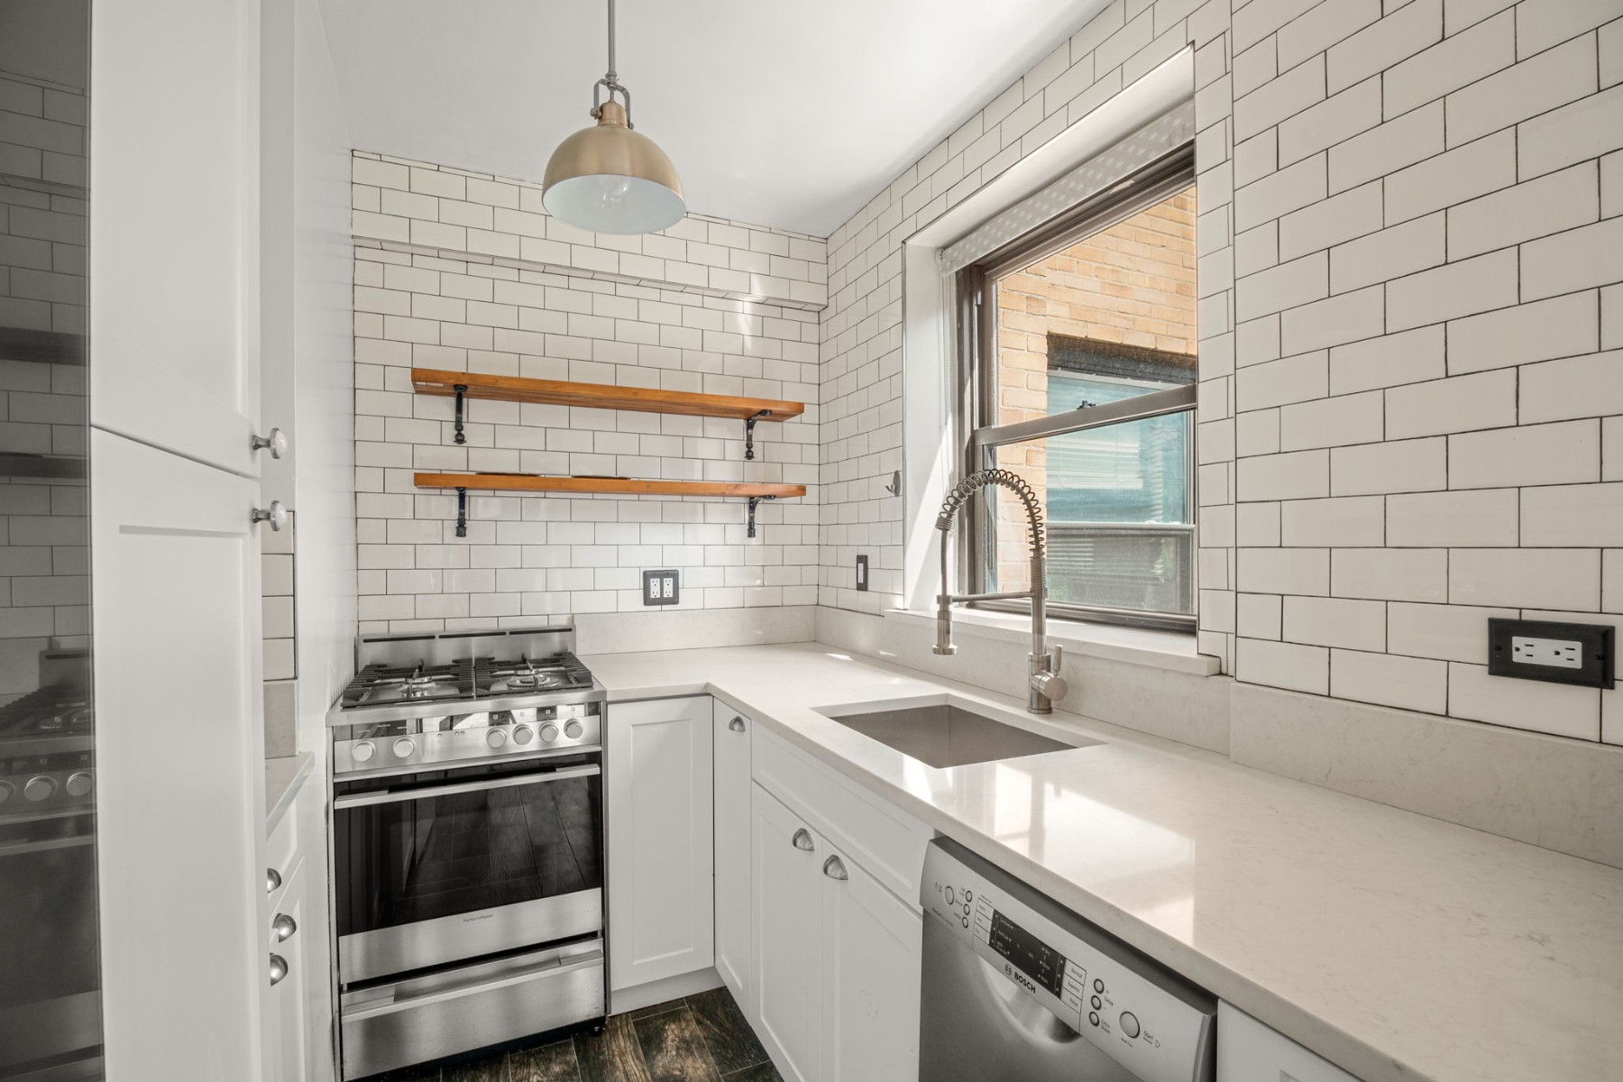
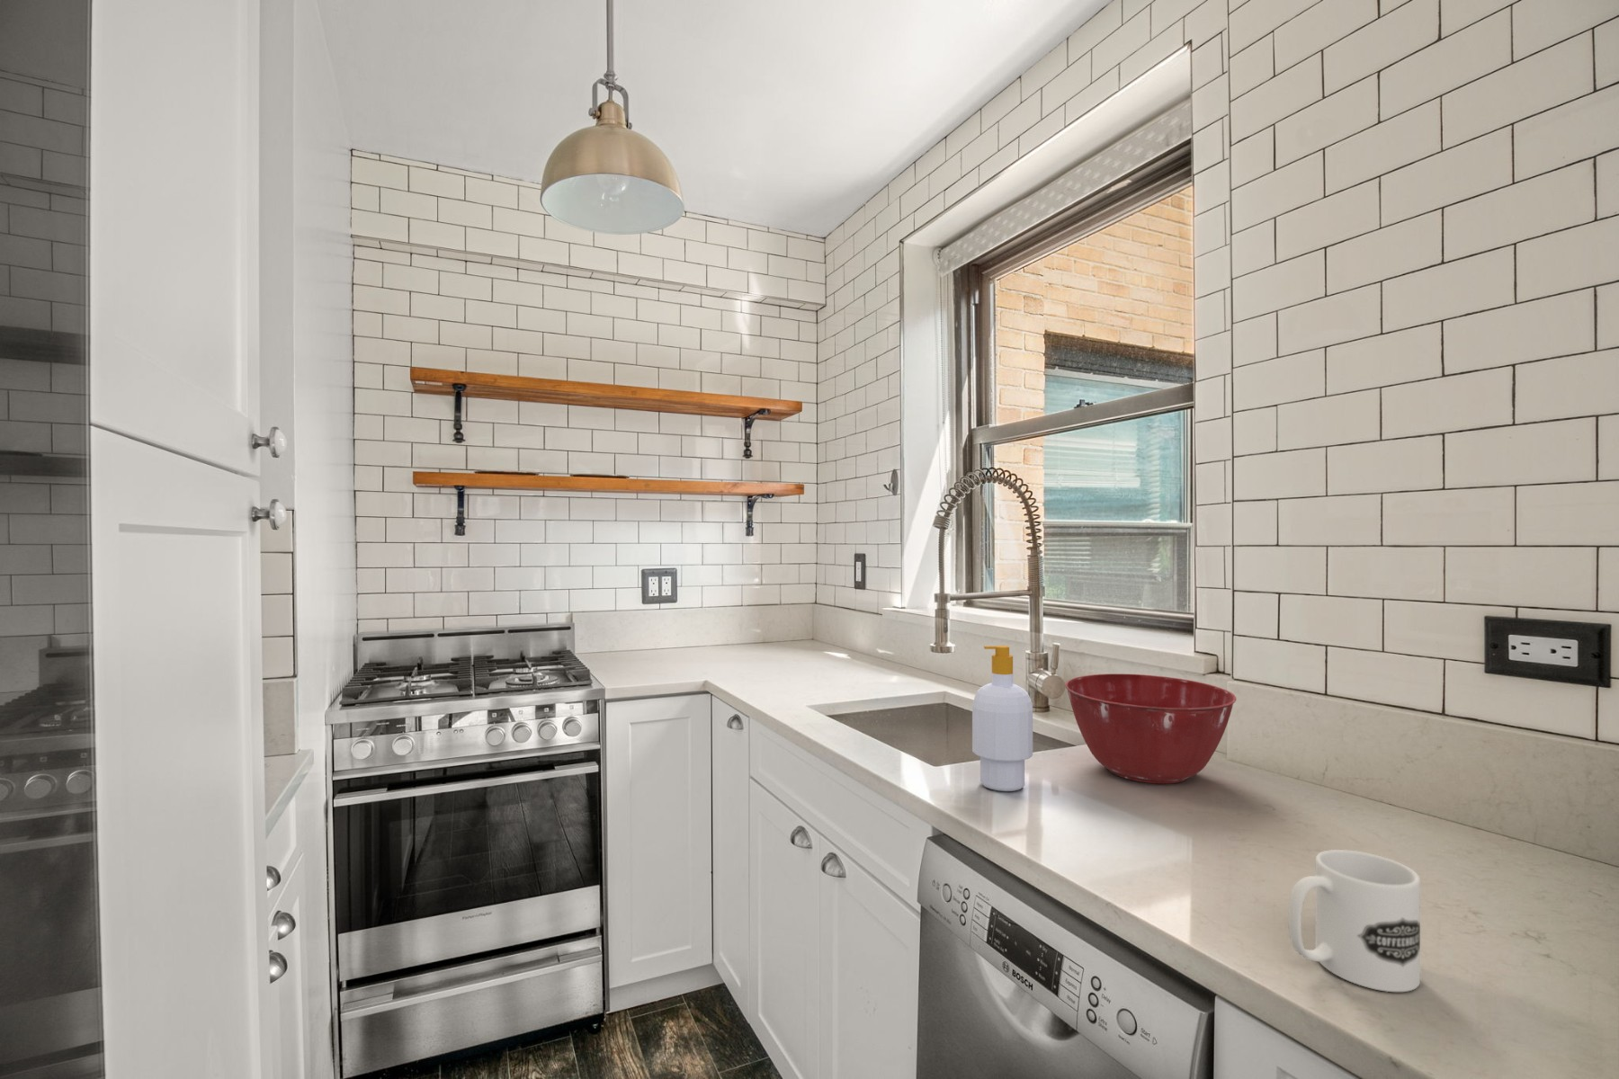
+ mixing bowl (1147, 730)
+ soap bottle (1002, 715)
+ mug (1348, 918)
